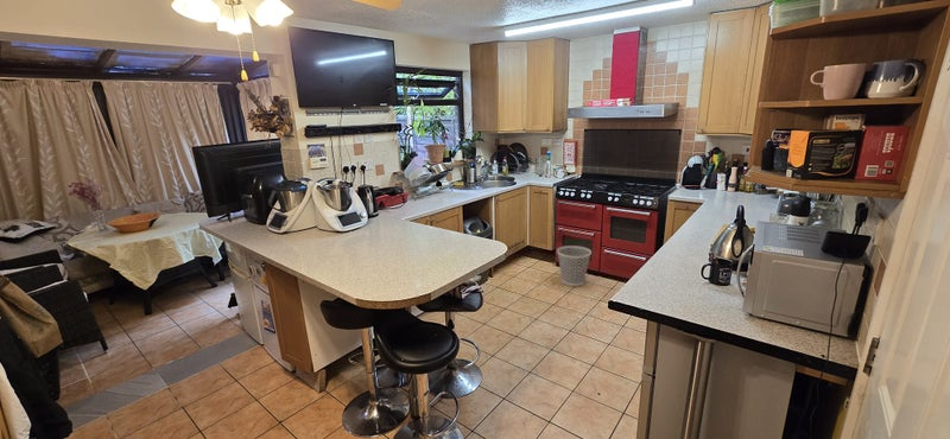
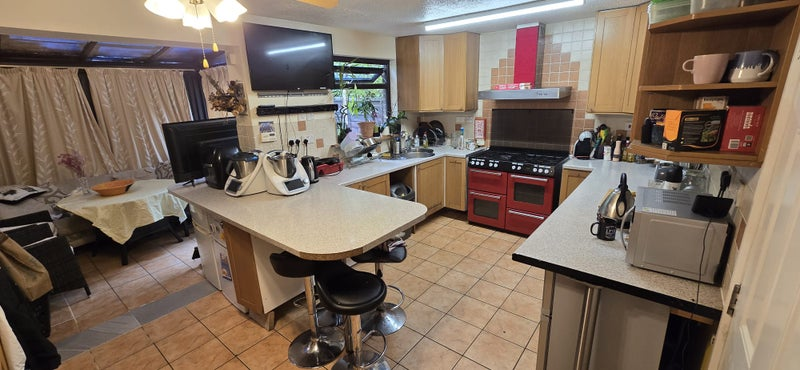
- wastebasket (572, 266)
